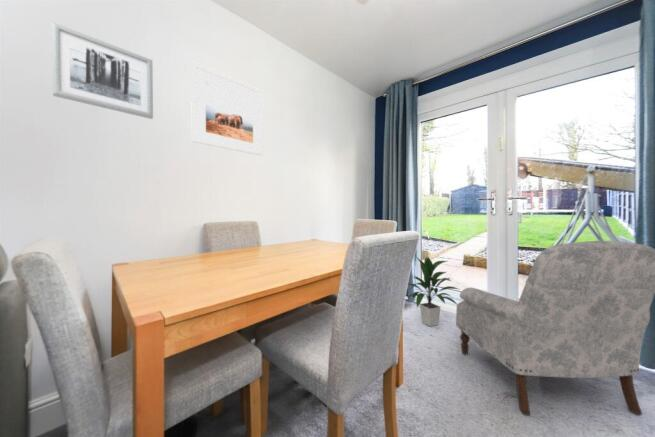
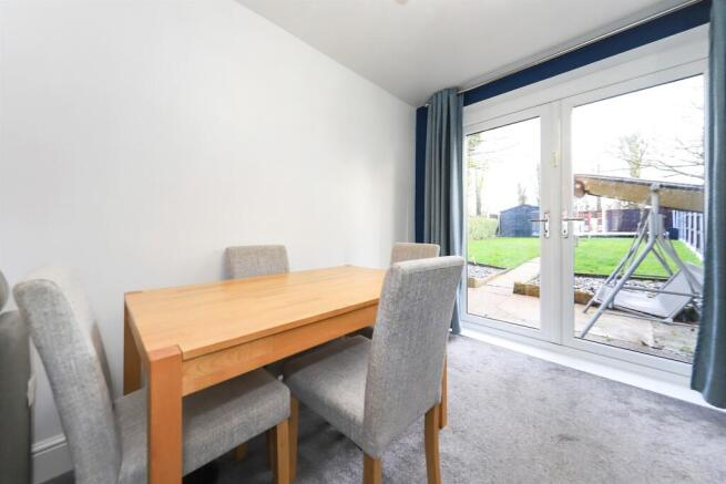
- wall art (107, 76)
- armchair (544, 309)
- indoor plant (429, 288)
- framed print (230, 113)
